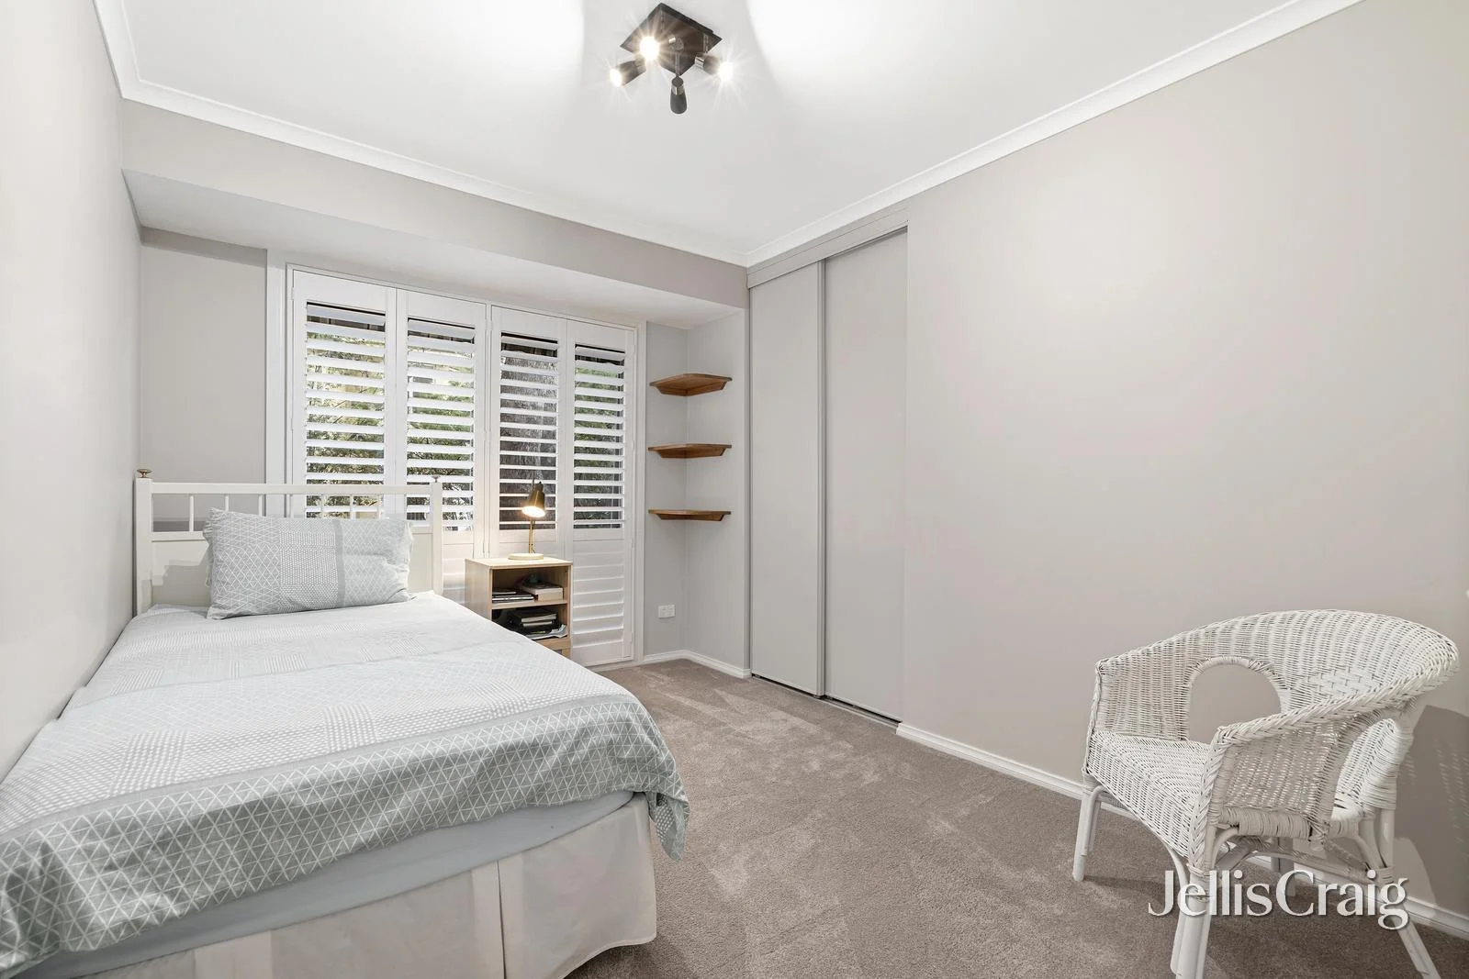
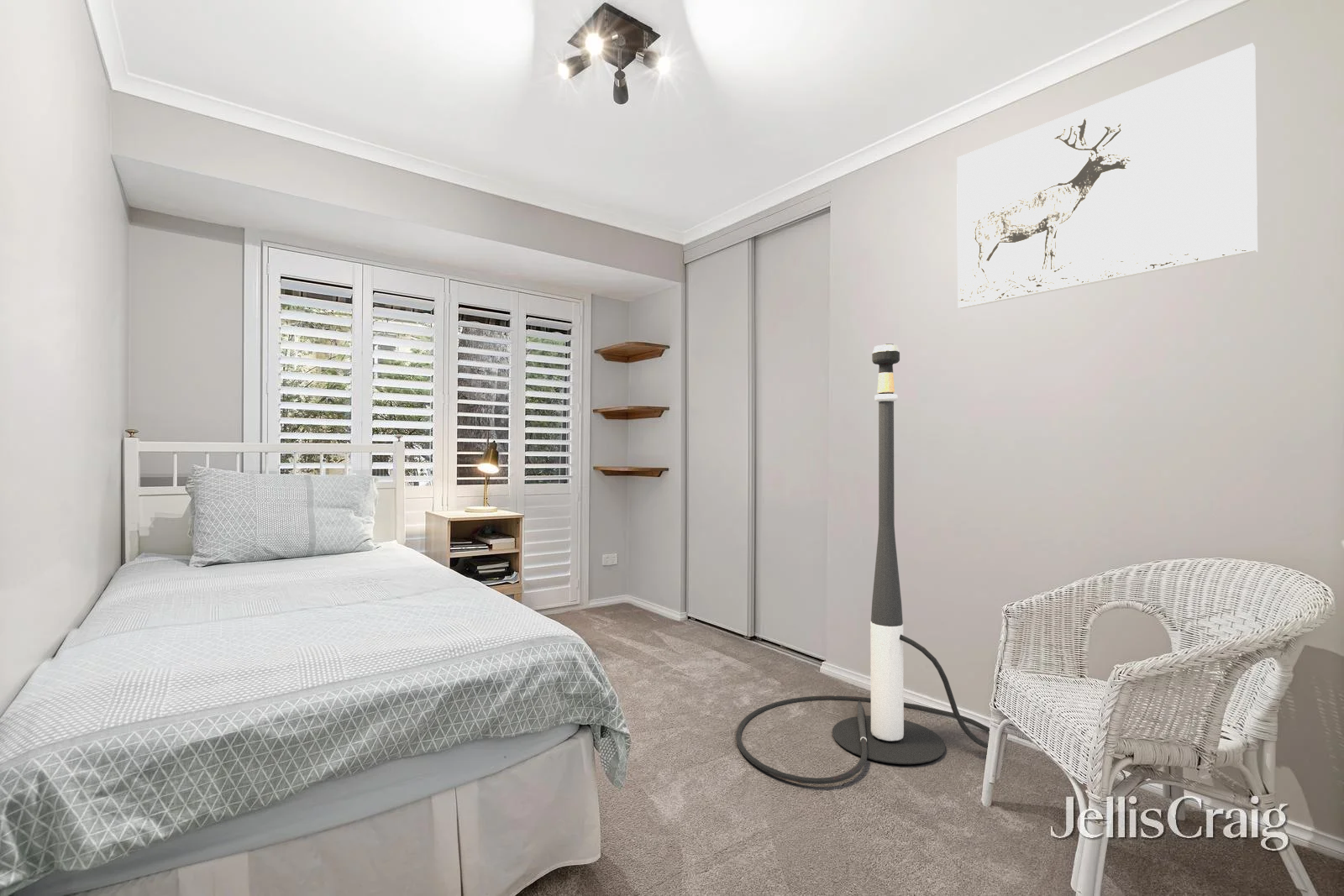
+ floor lamp (877, 543)
+ wall art (1083, 197)
